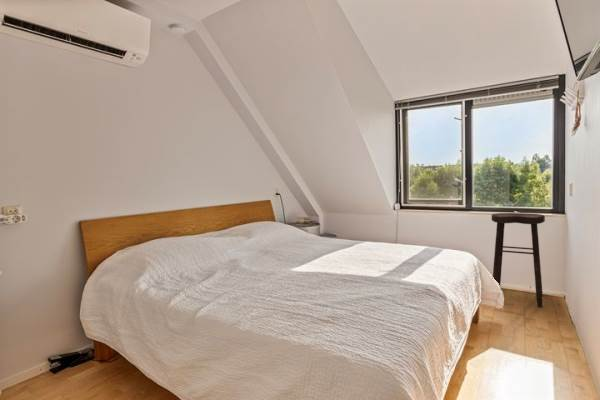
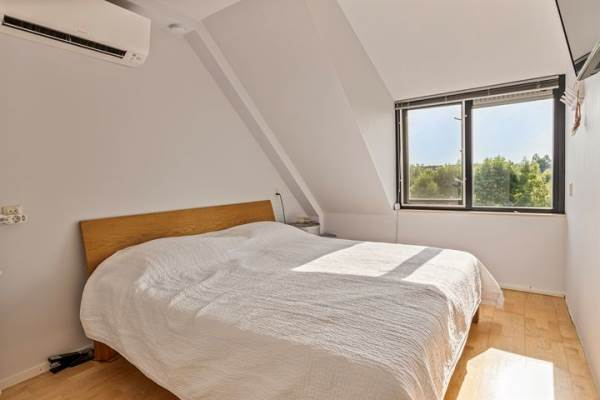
- stool (517, 252)
